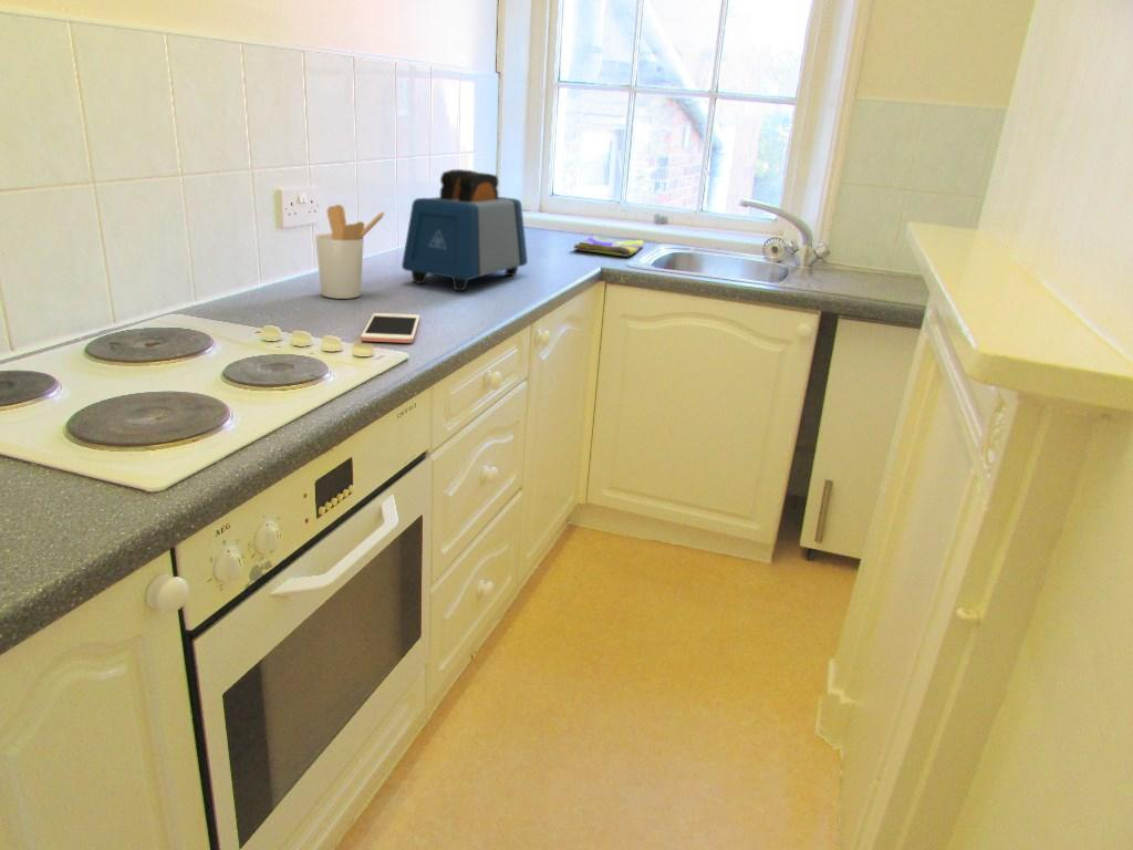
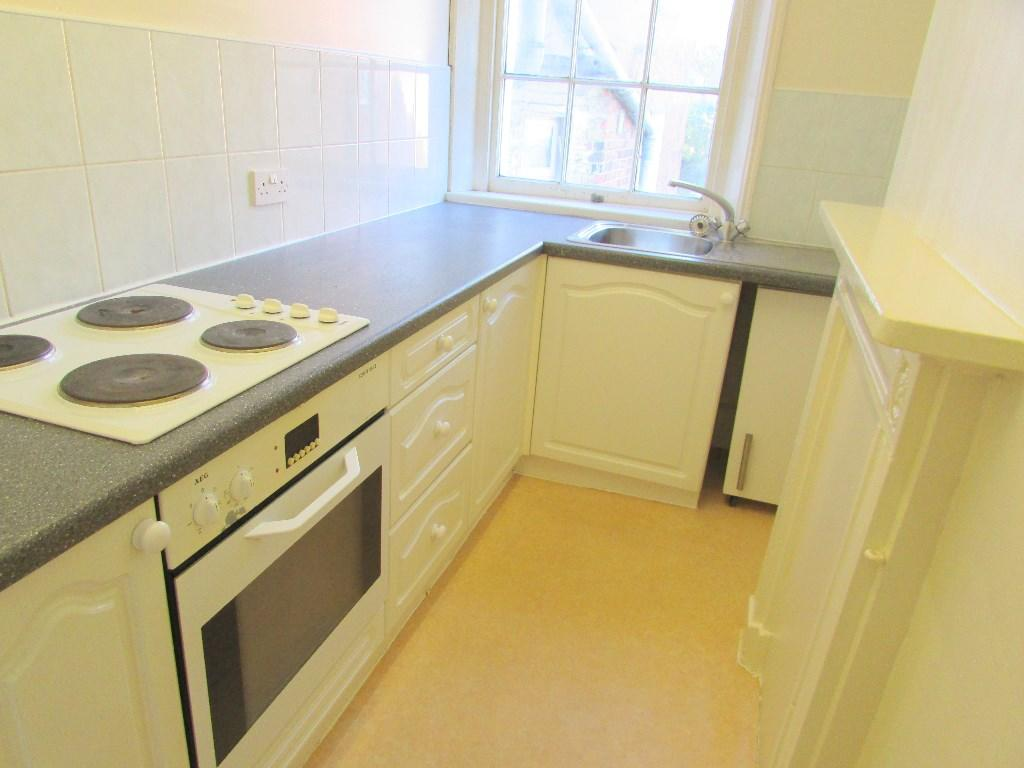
- toaster (468, 226)
- dish towel (610, 245)
- cell phone (392, 326)
- utensil holder (352, 251)
